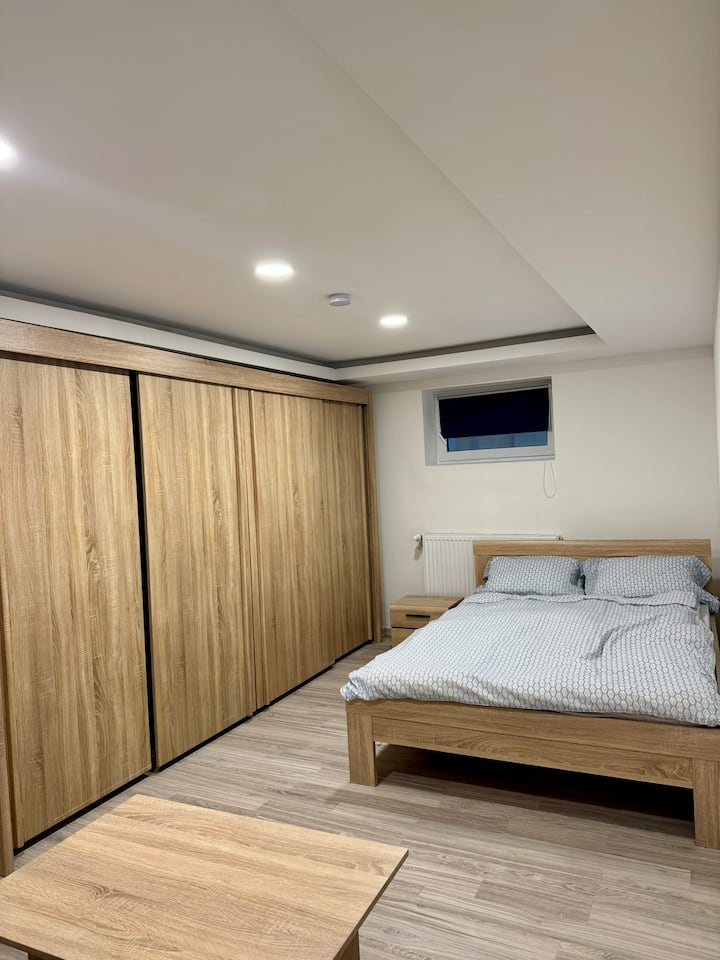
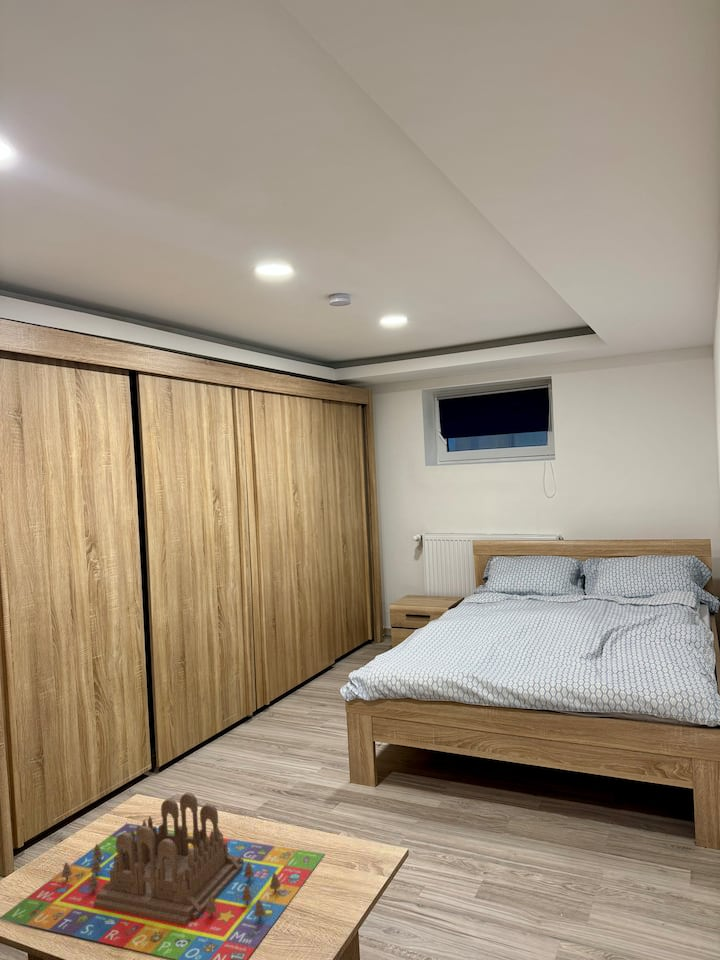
+ board game (169, 847)
